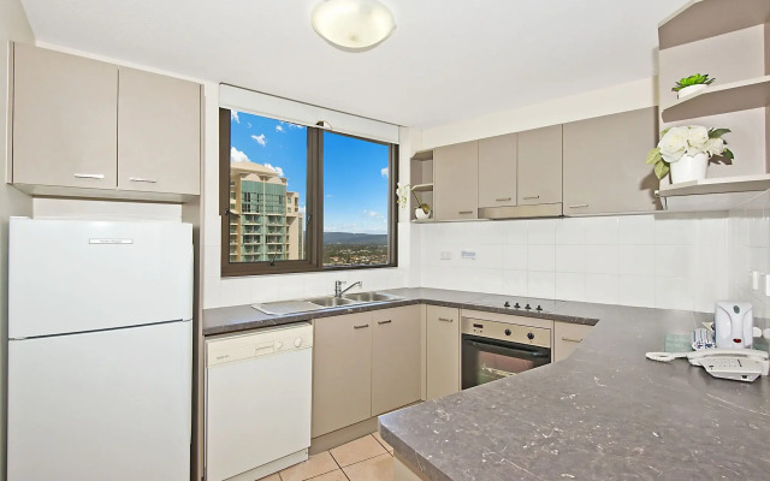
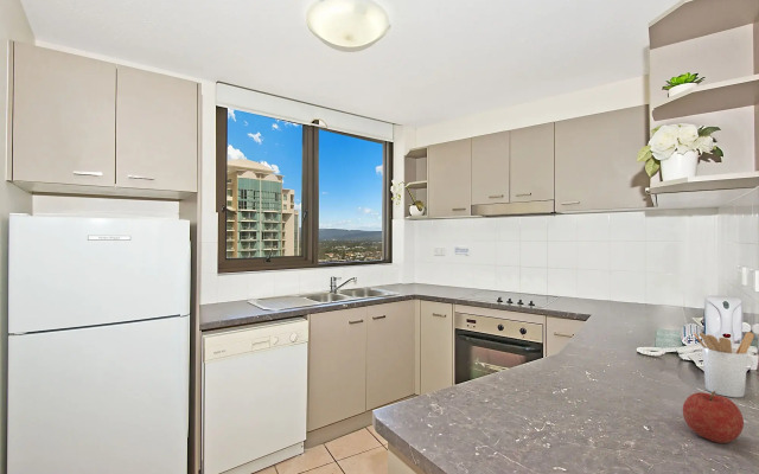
+ utensil holder (721, 360)
+ fruit (713, 412)
